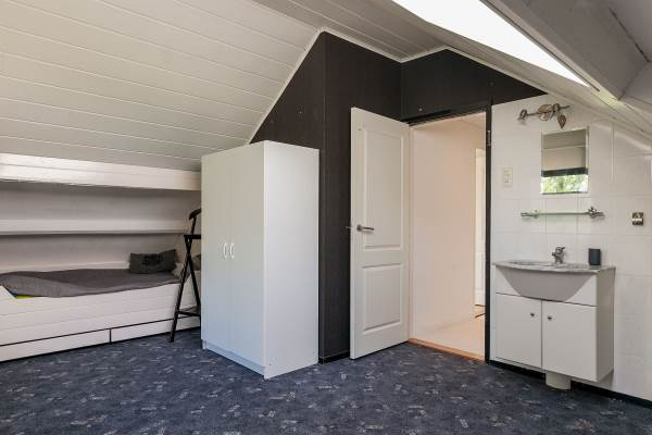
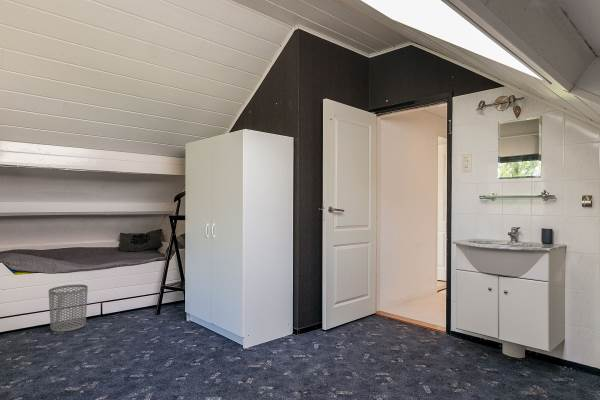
+ waste bin (68, 308)
